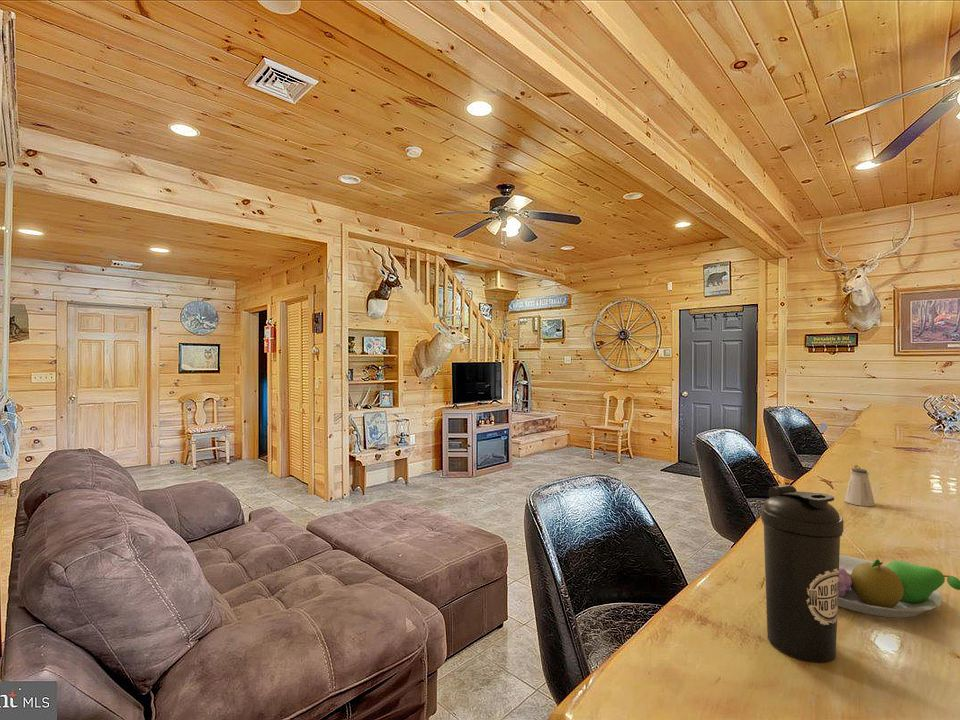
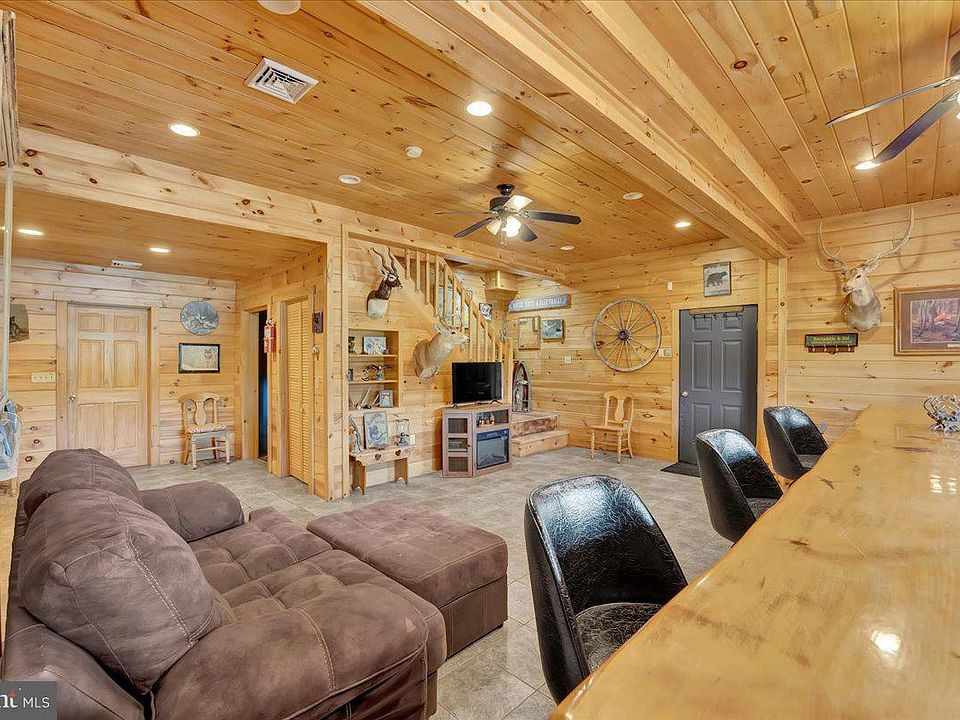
- fruit bowl (861, 568)
- water bottle (800, 567)
- saltshaker (859, 486)
